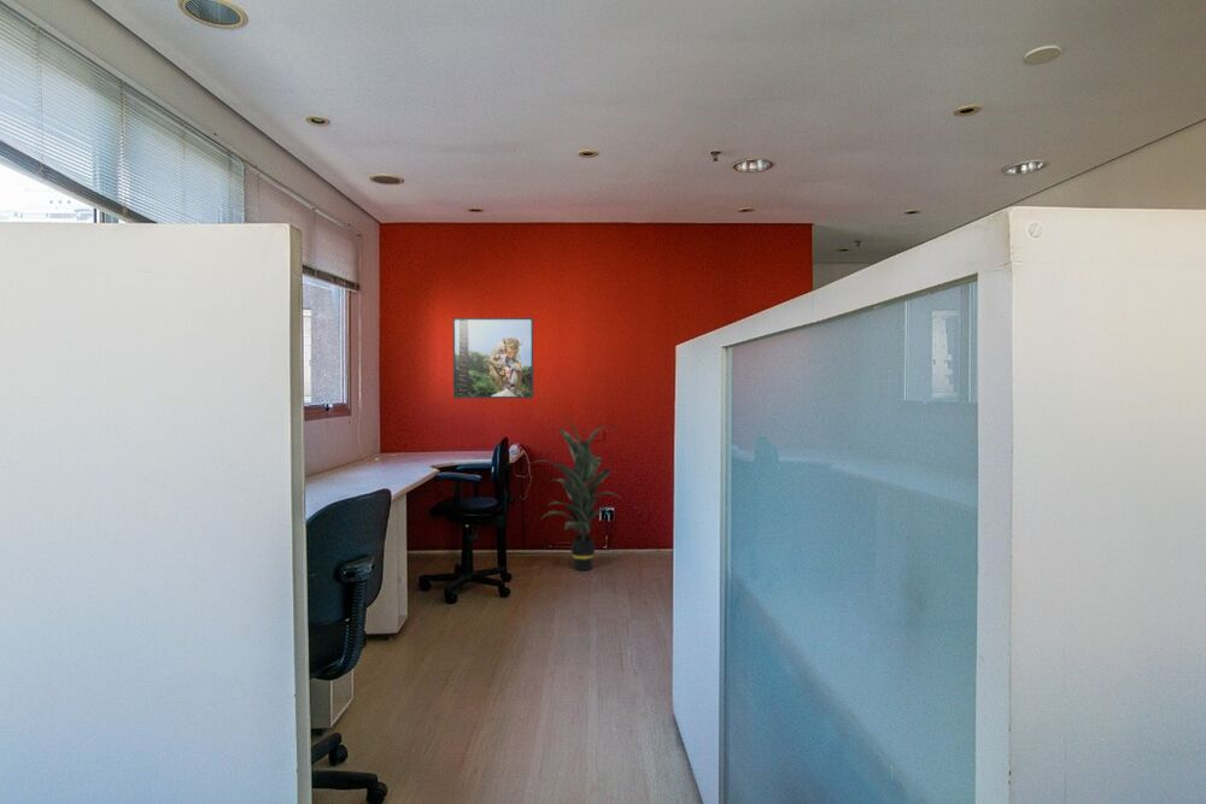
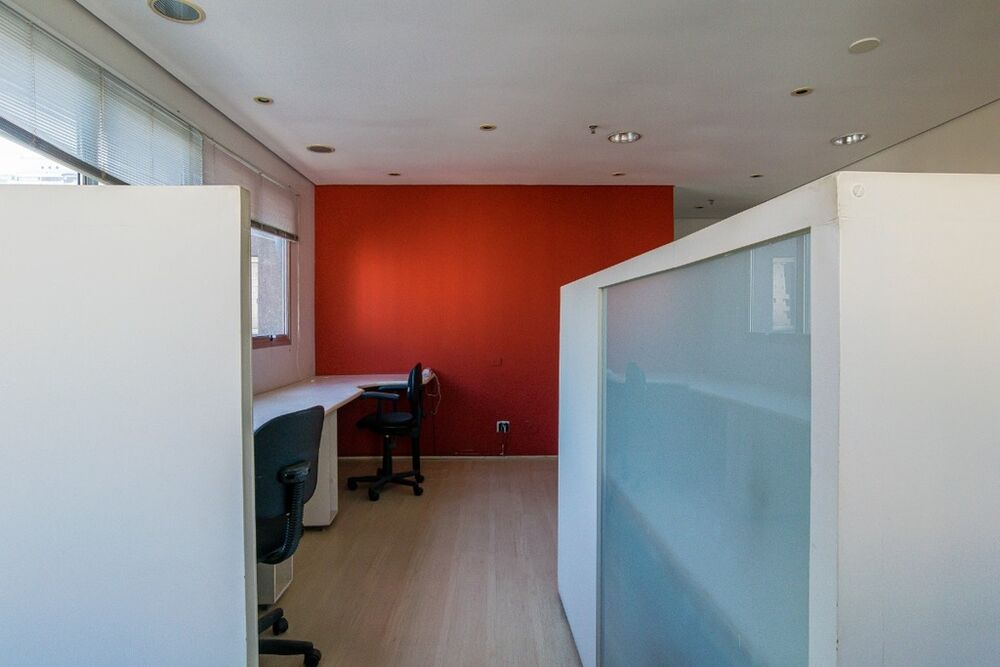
- indoor plant (576, 492)
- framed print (493, 358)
